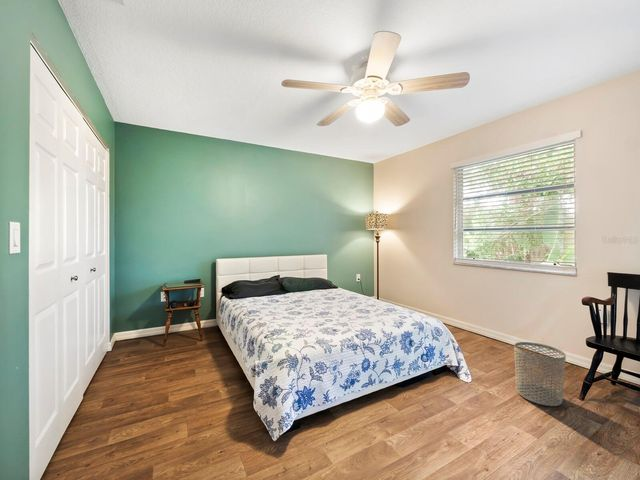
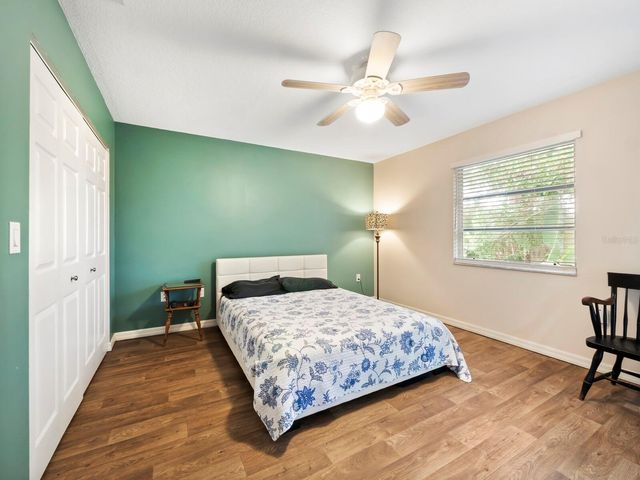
- waste bin (538, 373)
